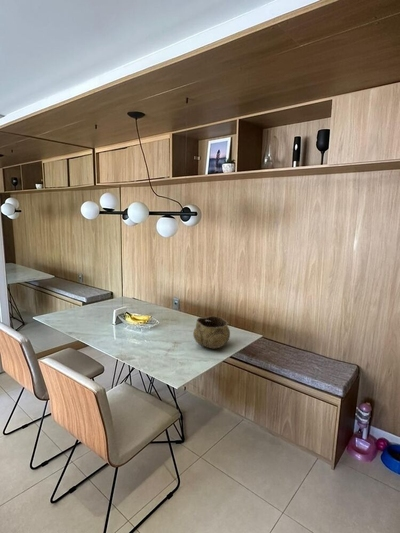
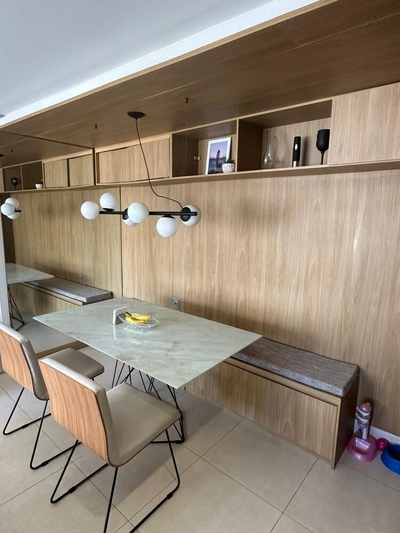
- decorative bowl (211, 333)
